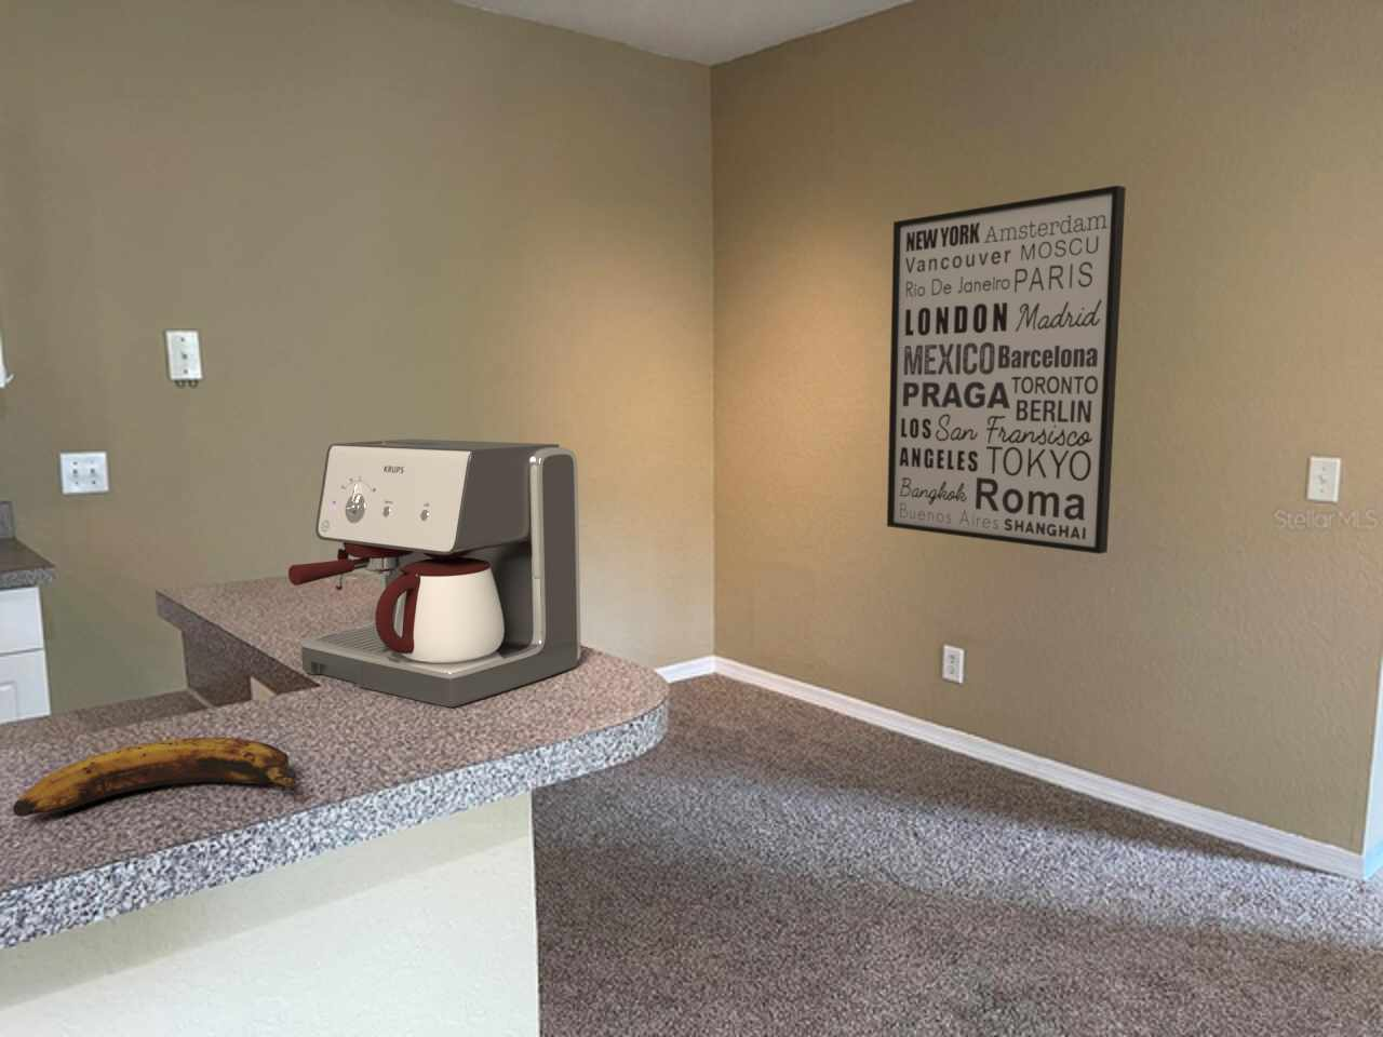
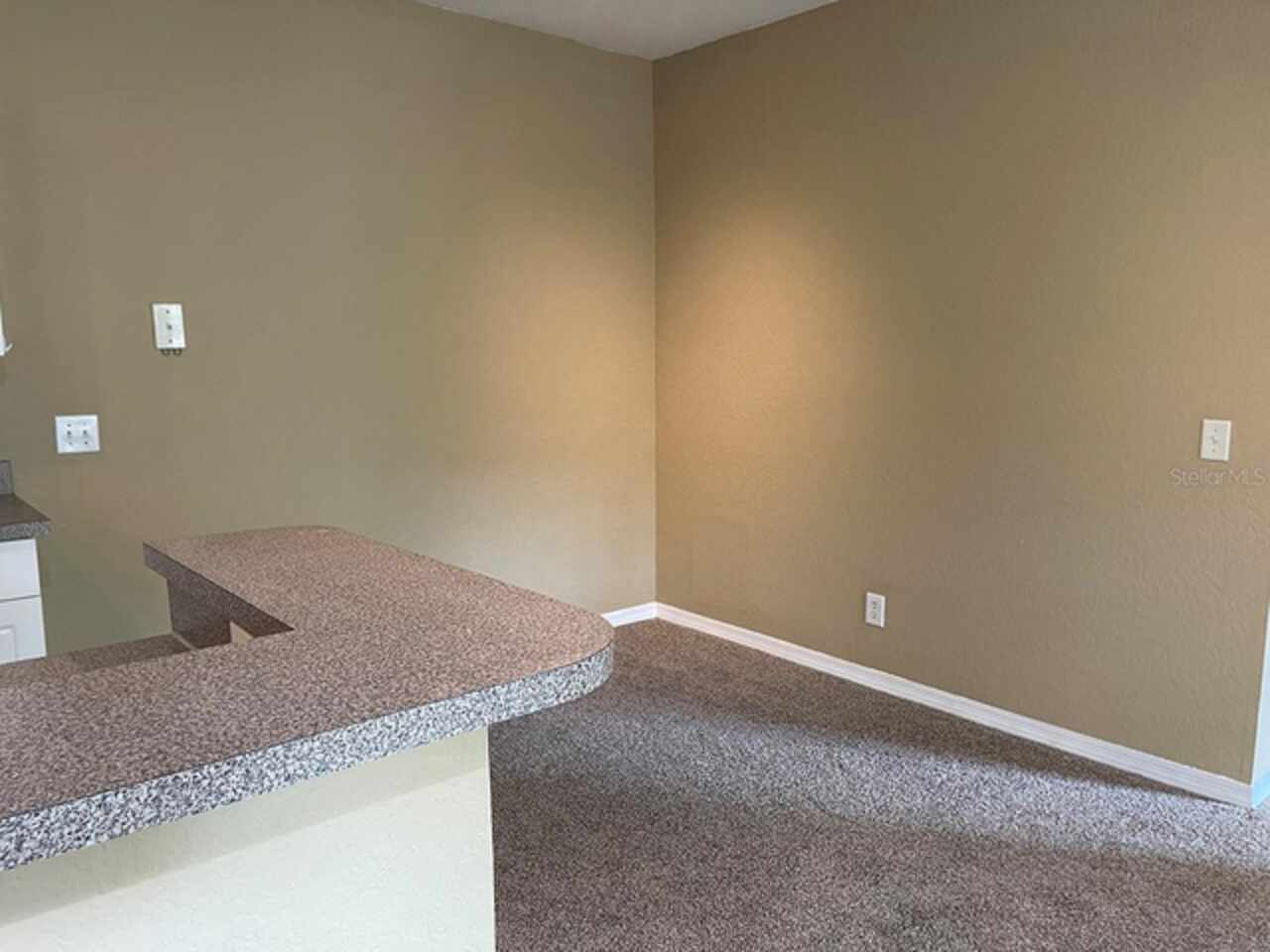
- coffee maker (439, 558)
- wall art (993, 375)
- banana (166, 777)
